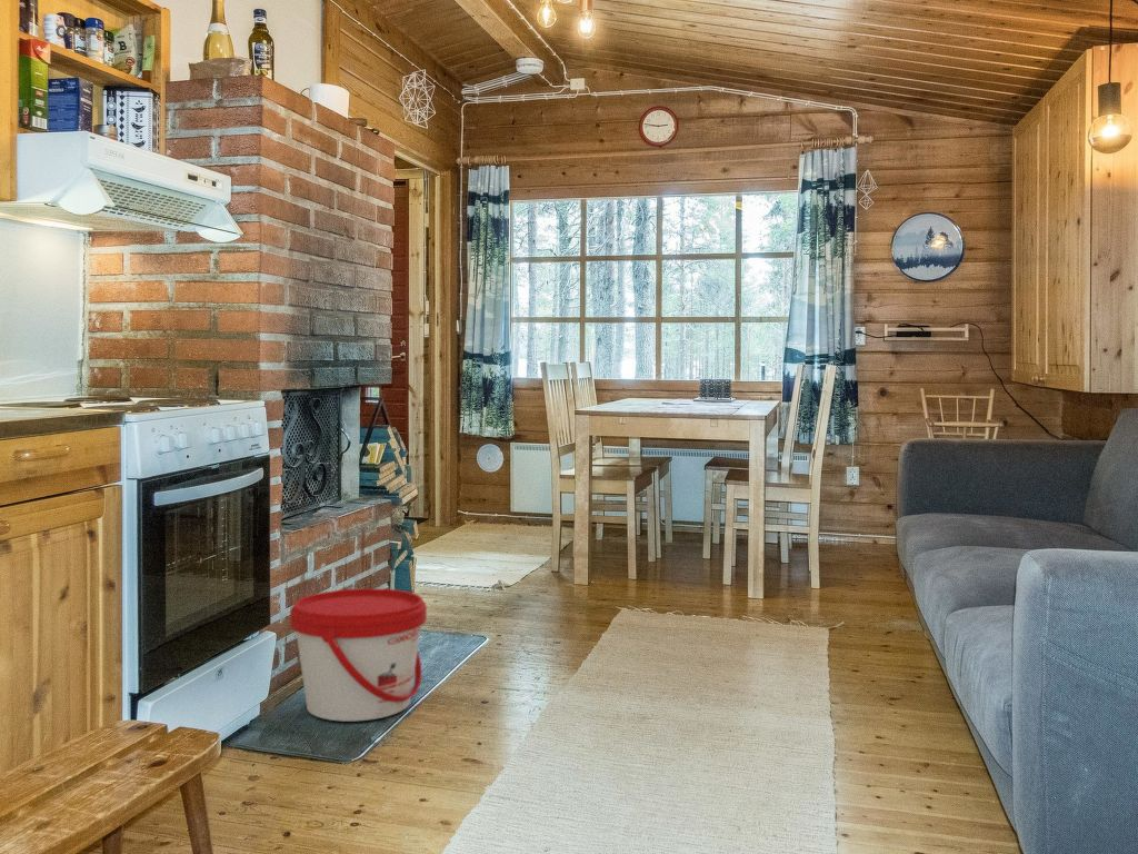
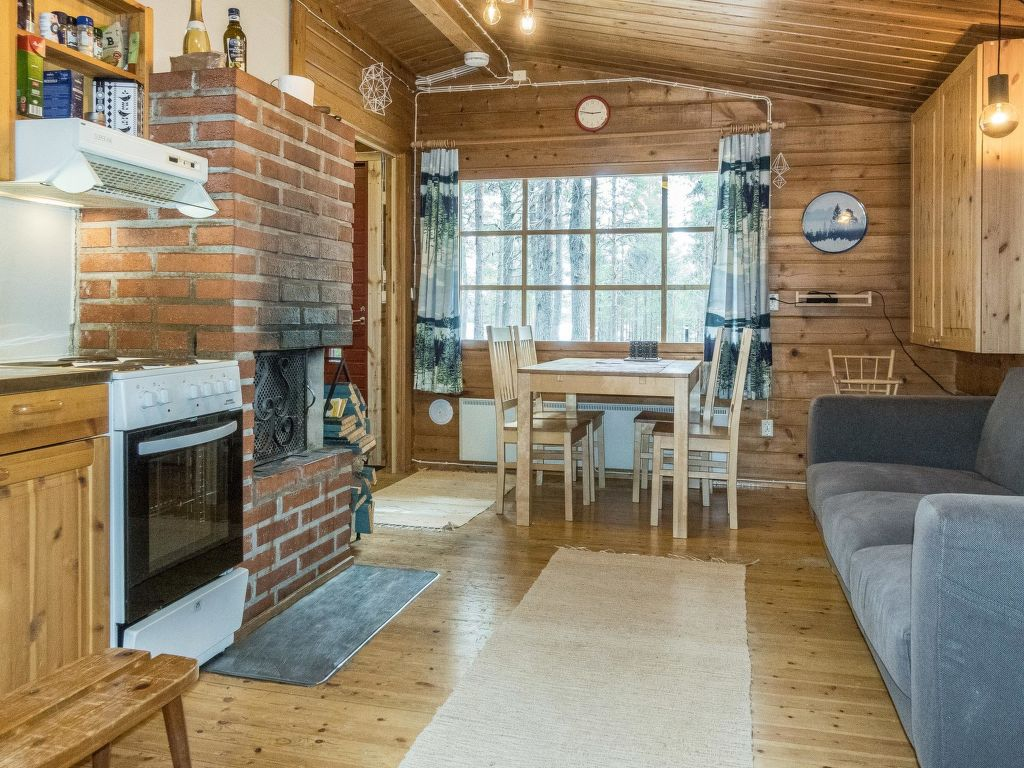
- bucket (359, 653)
